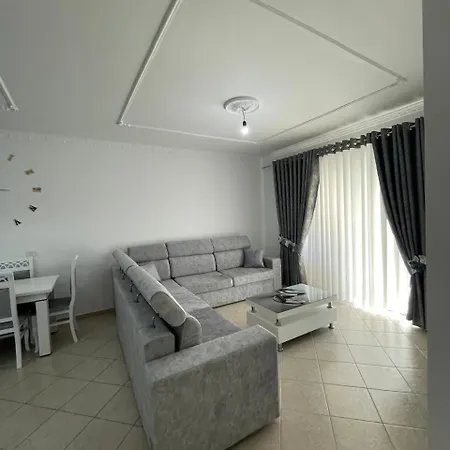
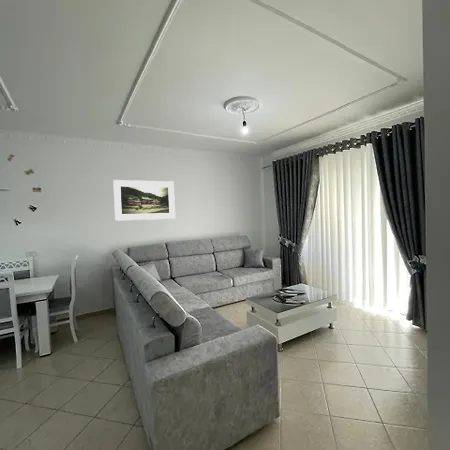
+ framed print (145, 200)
